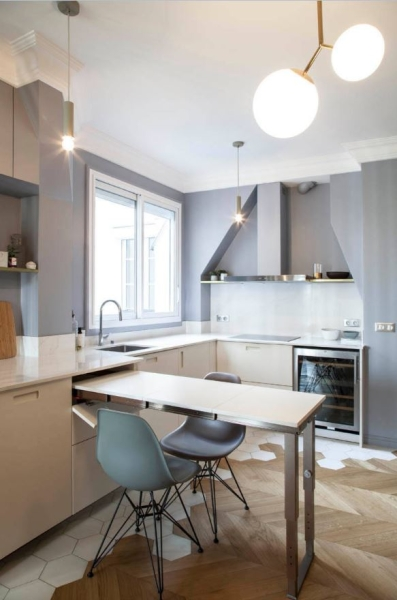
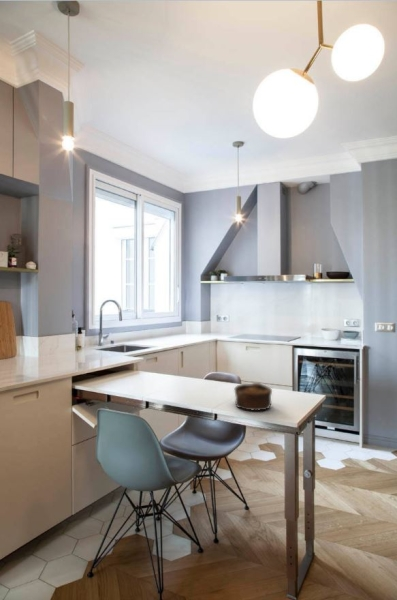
+ bowl (253, 395)
